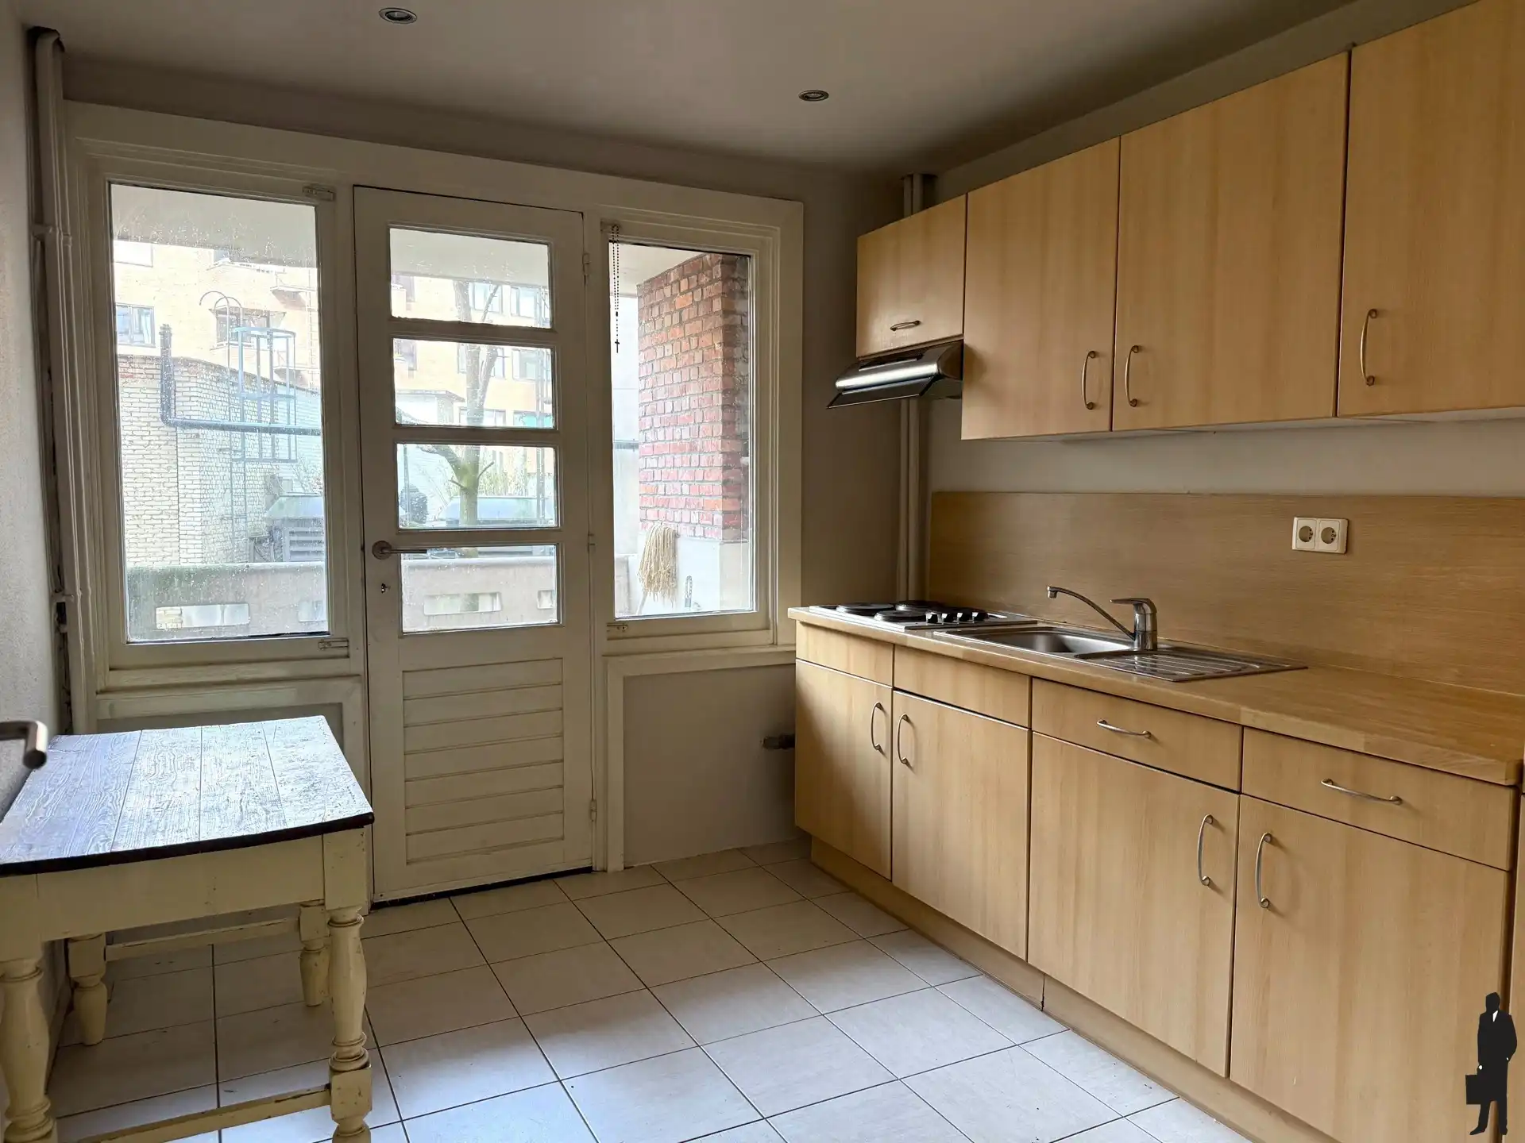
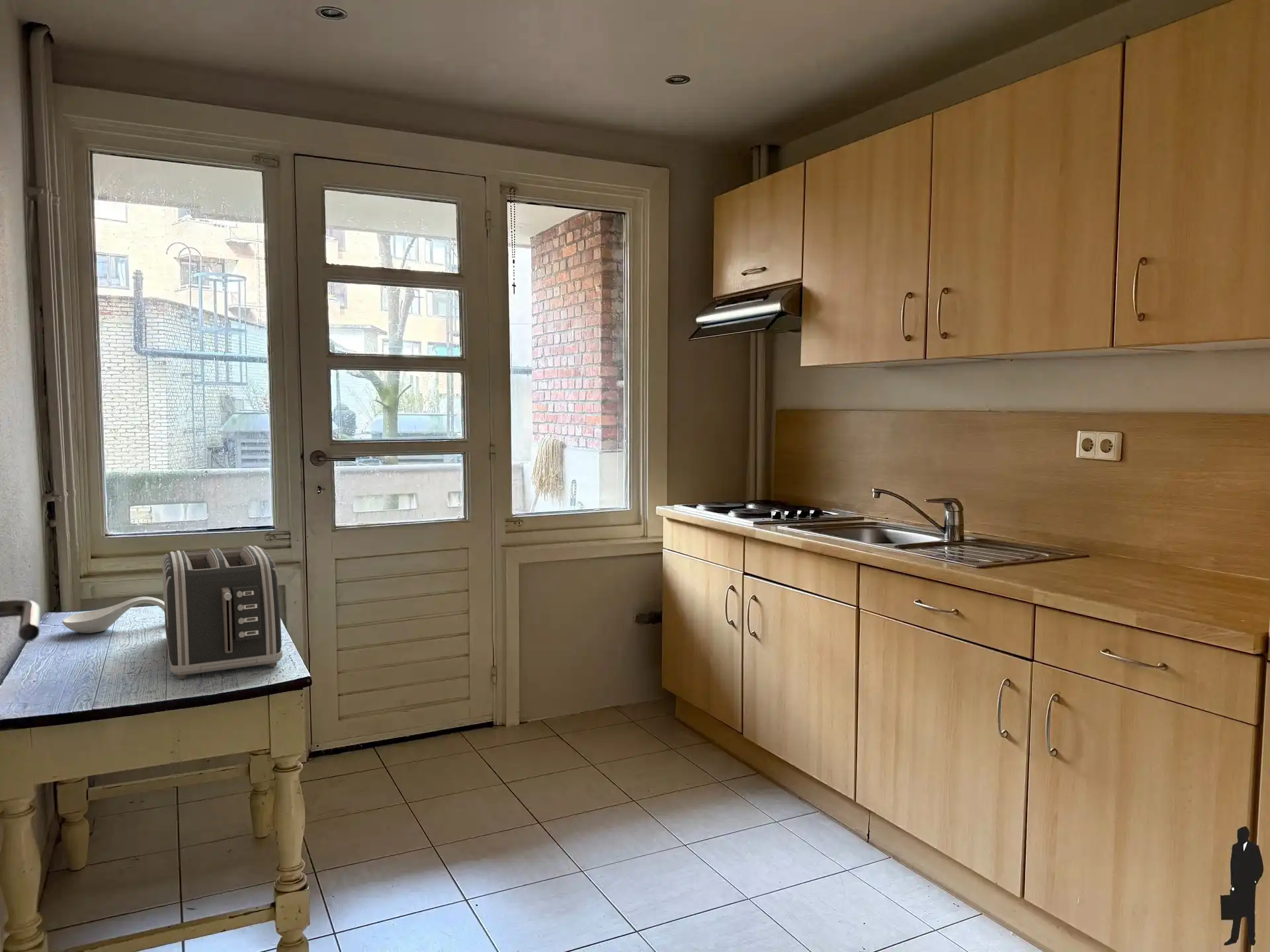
+ spoon rest (118, 614)
+ toaster (219, 602)
